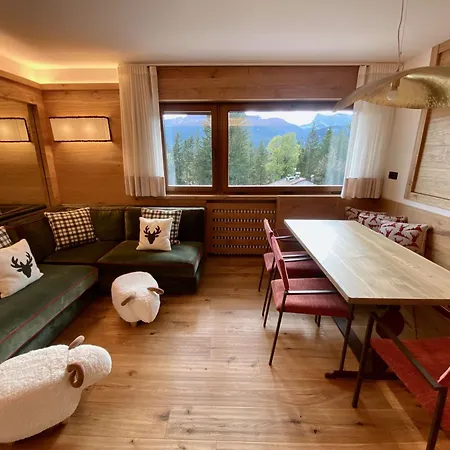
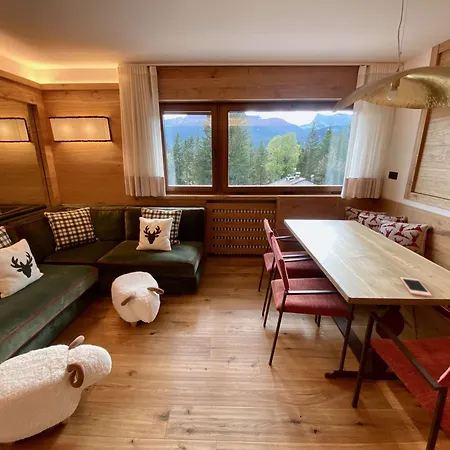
+ cell phone (414, 286)
